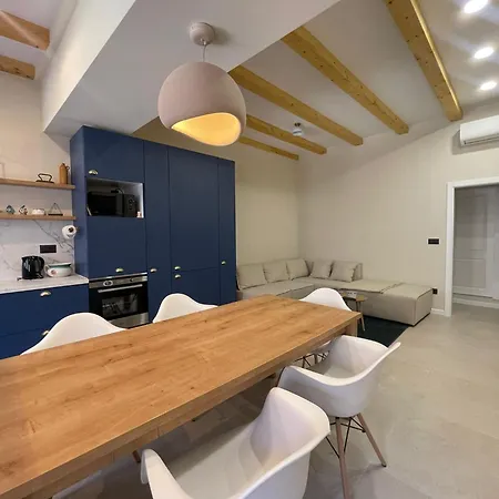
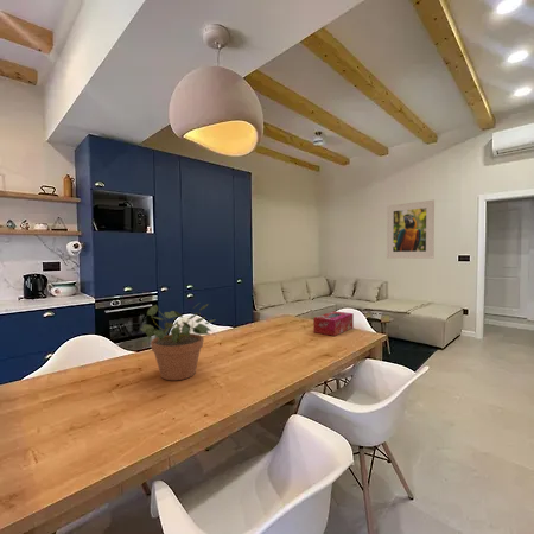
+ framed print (408, 230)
+ potted plant (180, 338)
+ tissue box (333, 322)
